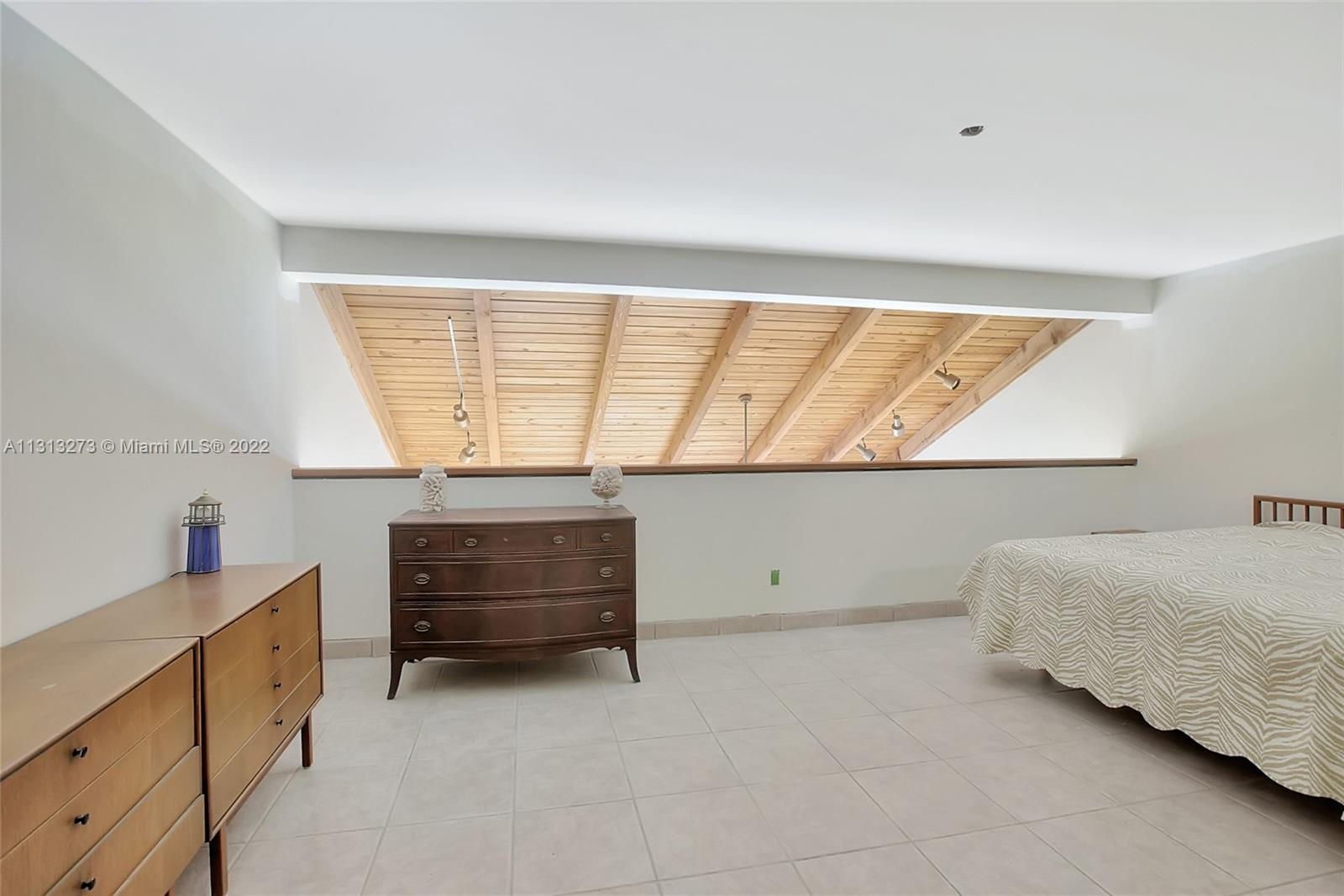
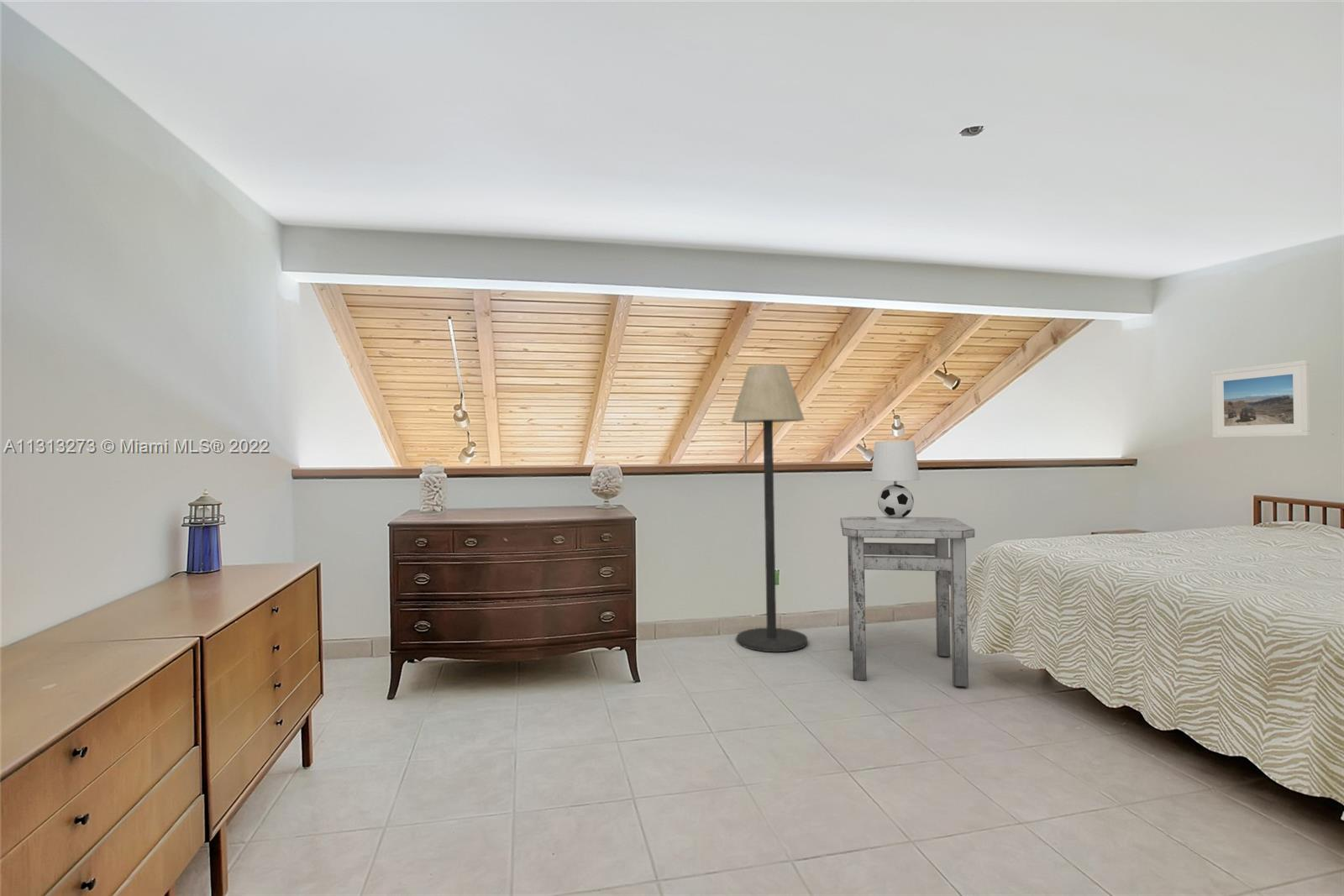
+ table lamp (895, 480)
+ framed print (1257, 401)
+ floor lamp (769, 504)
+ side table (902, 569)
